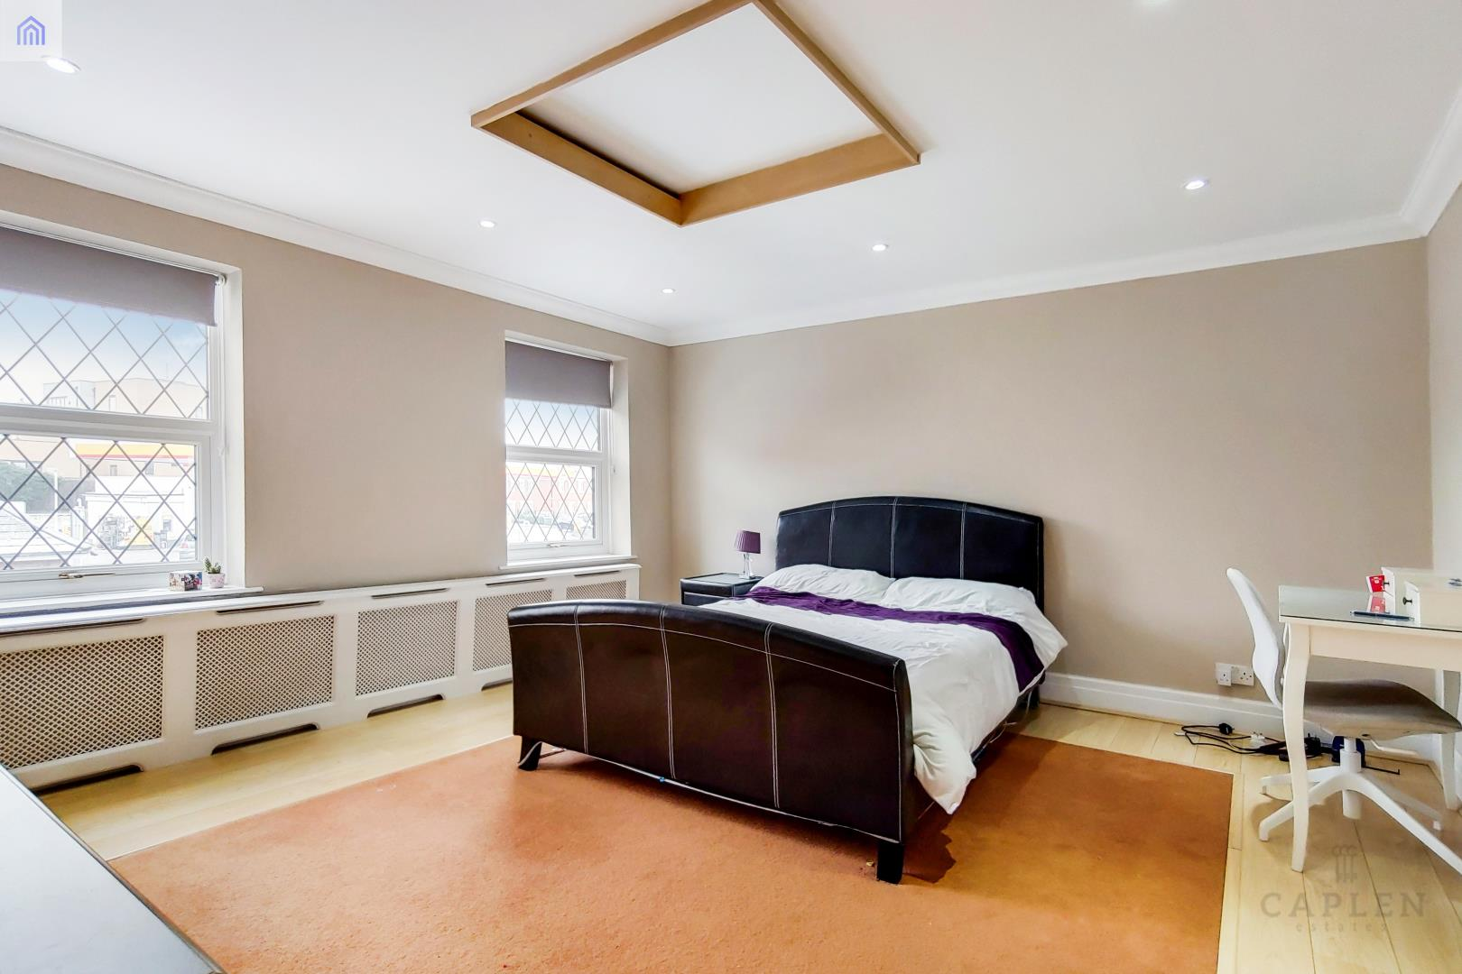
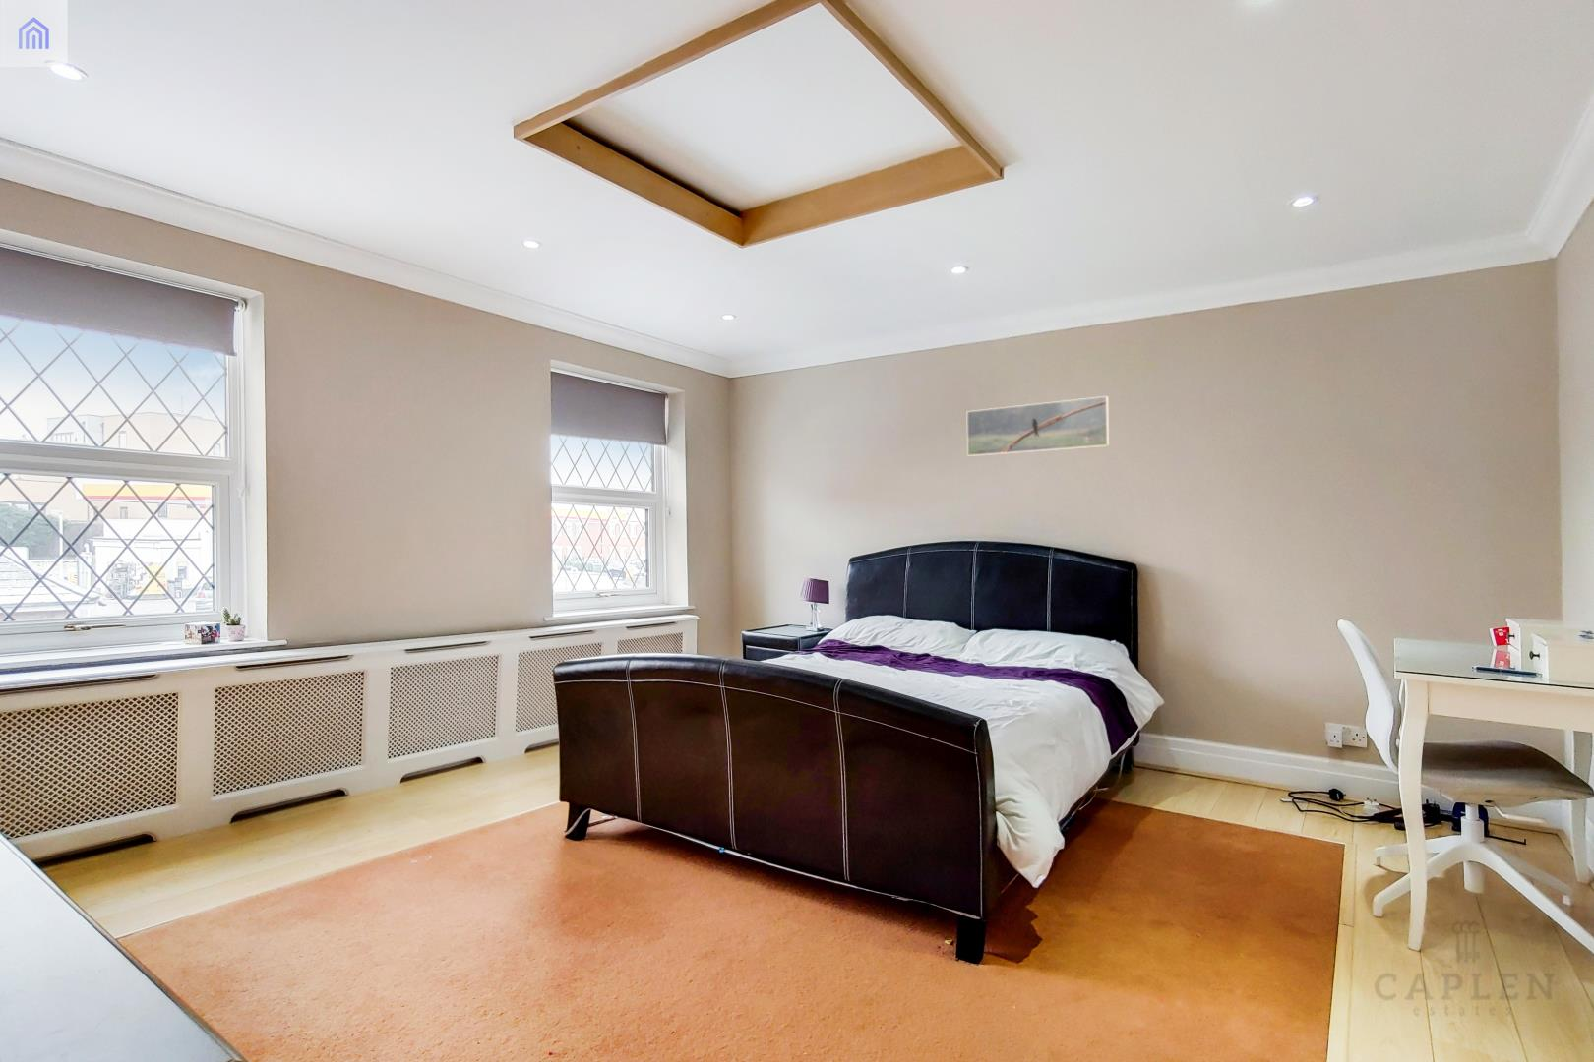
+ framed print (1034, 428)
